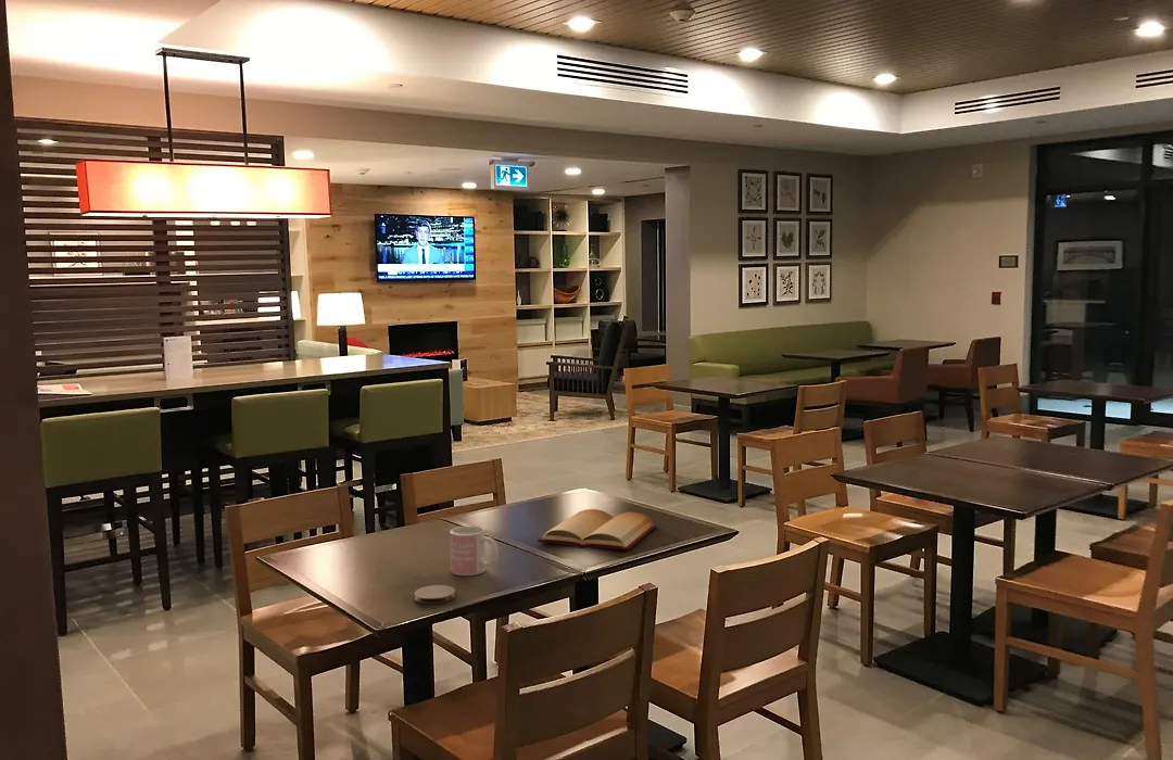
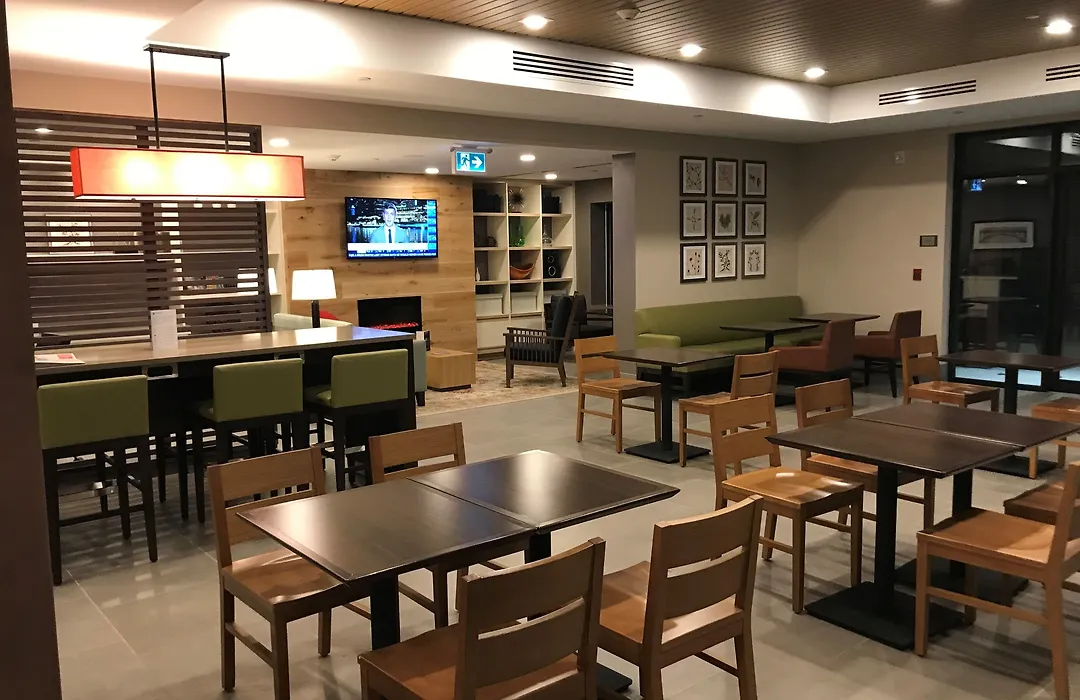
- coaster (434, 594)
- bible (598, 528)
- mug (472, 550)
